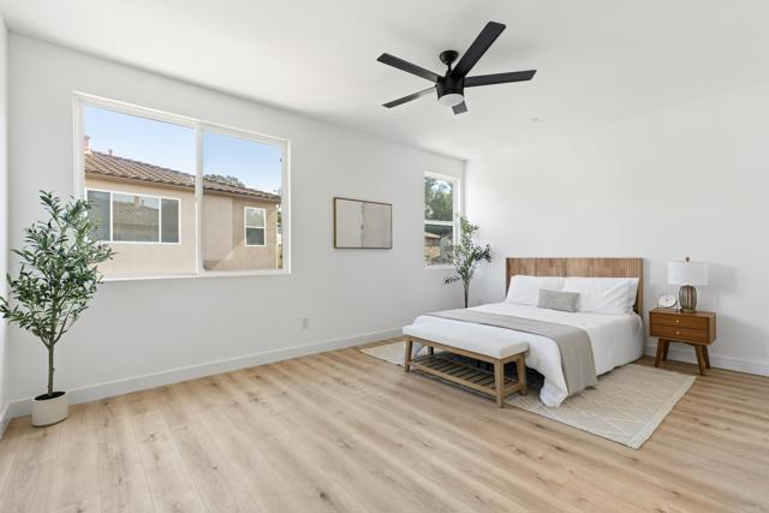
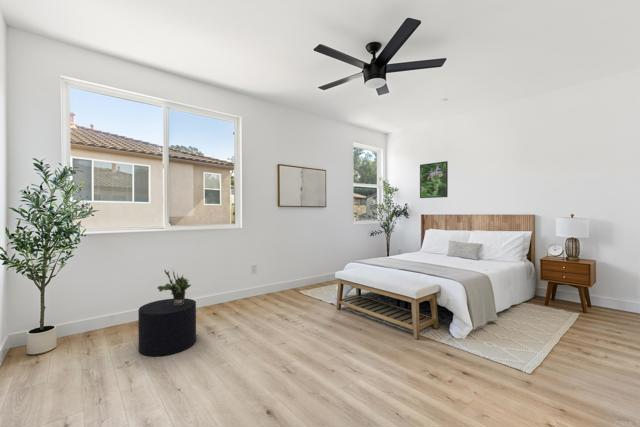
+ stool (168, 324)
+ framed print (433, 180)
+ potted plant (172, 287)
